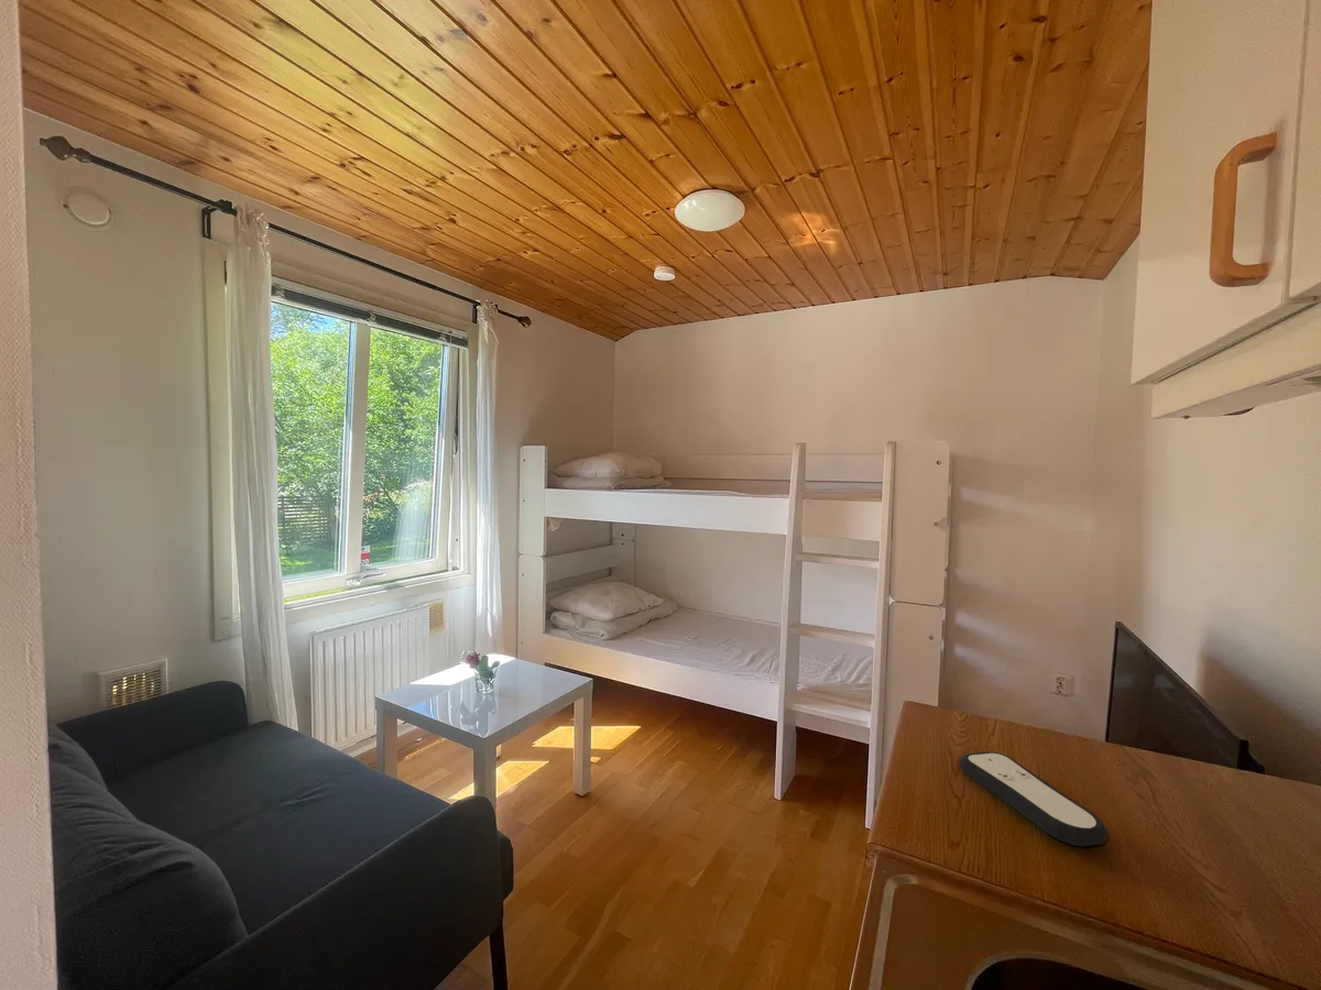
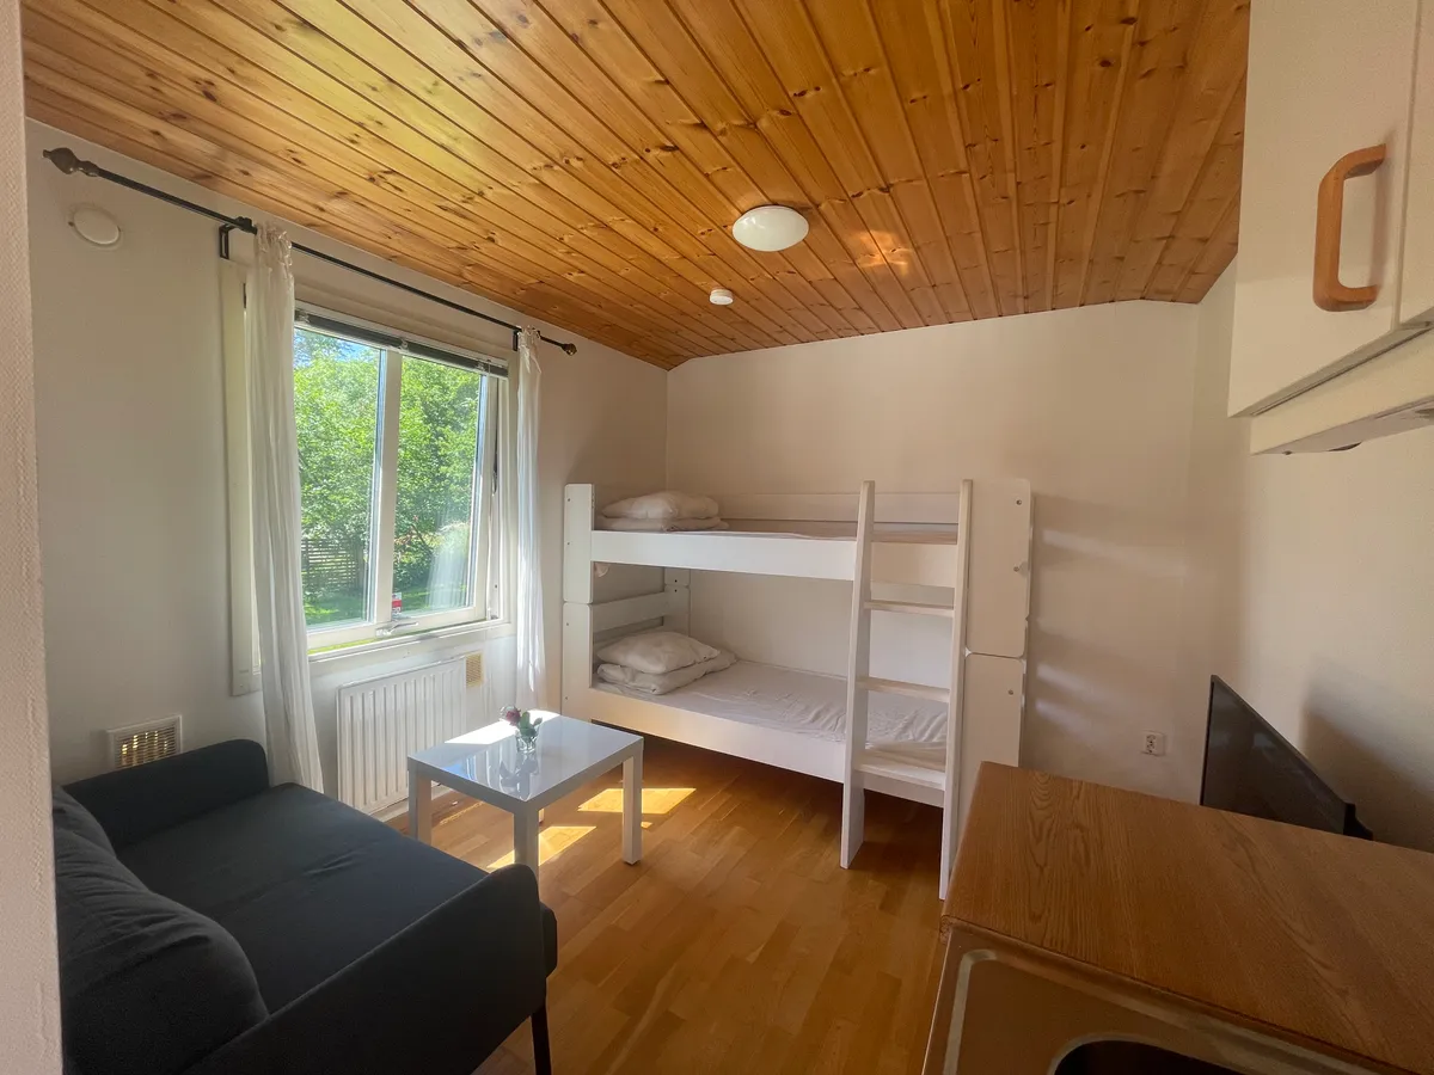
- remote control (1027, 792)
